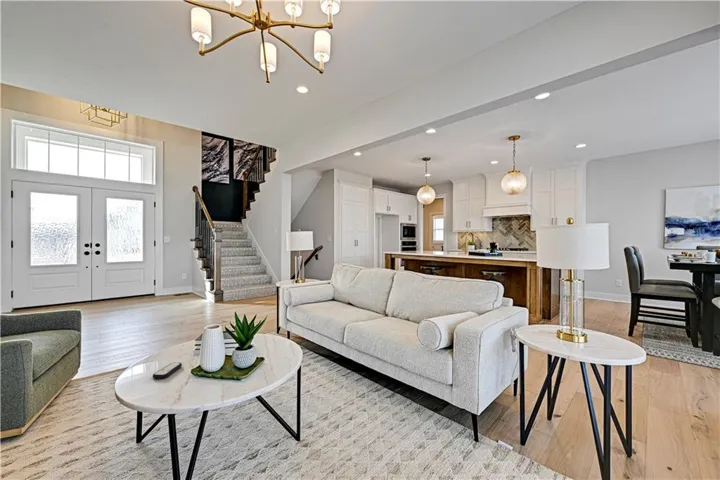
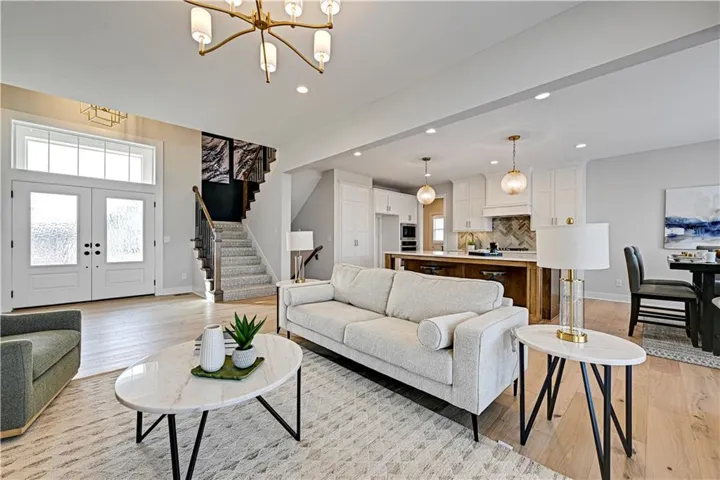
- remote control (168, 369)
